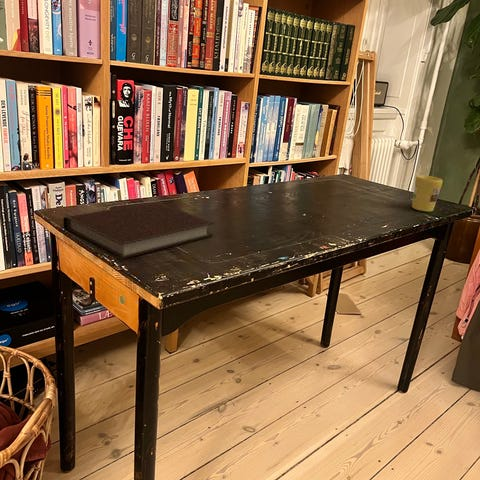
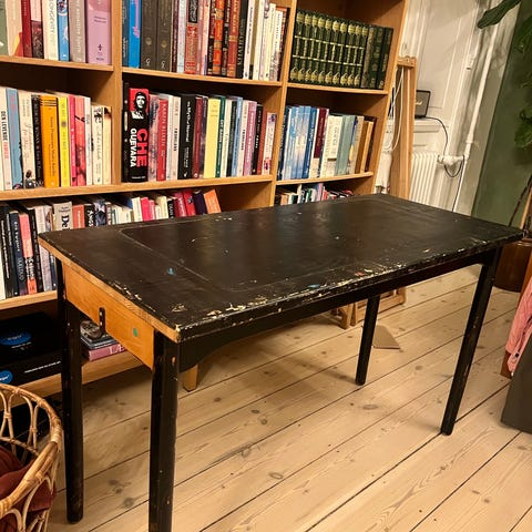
- notebook (140, 226)
- mug (427, 192)
